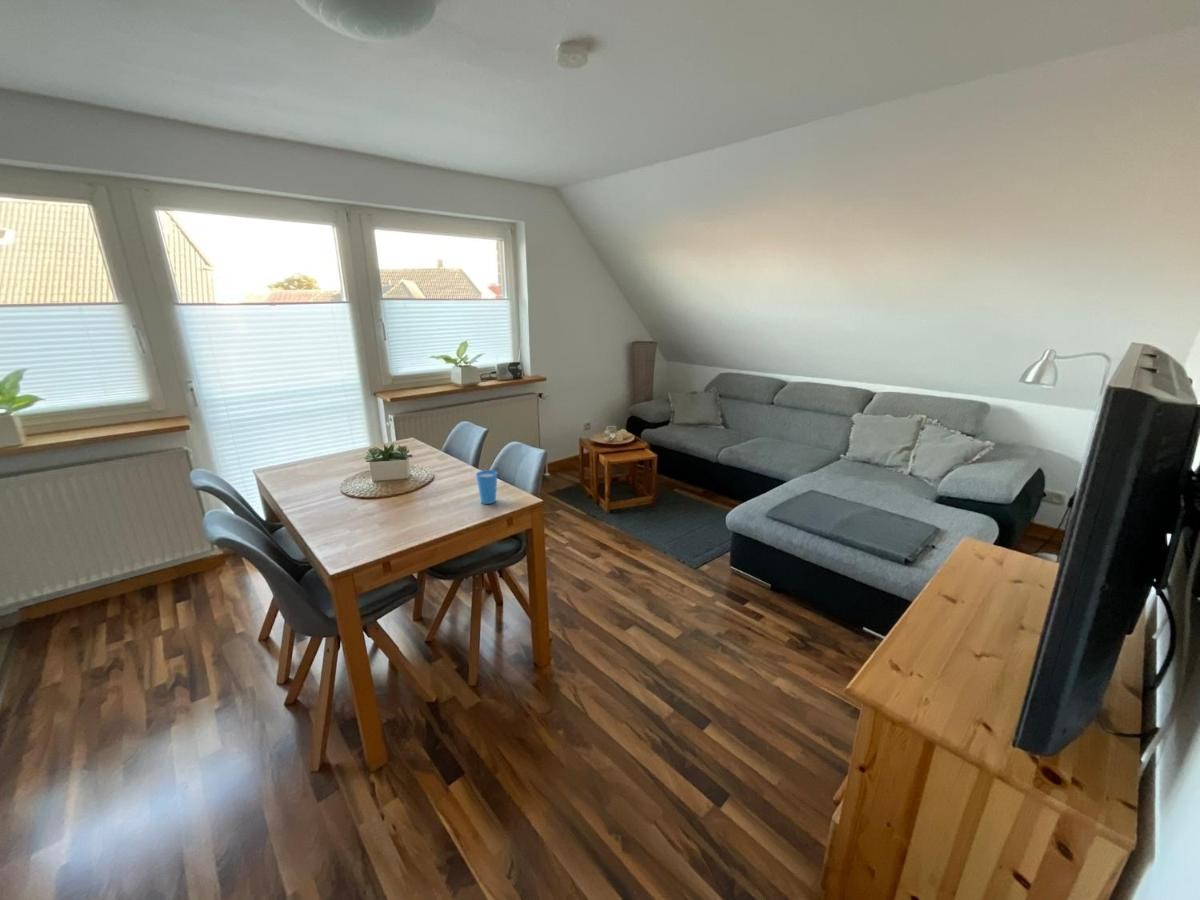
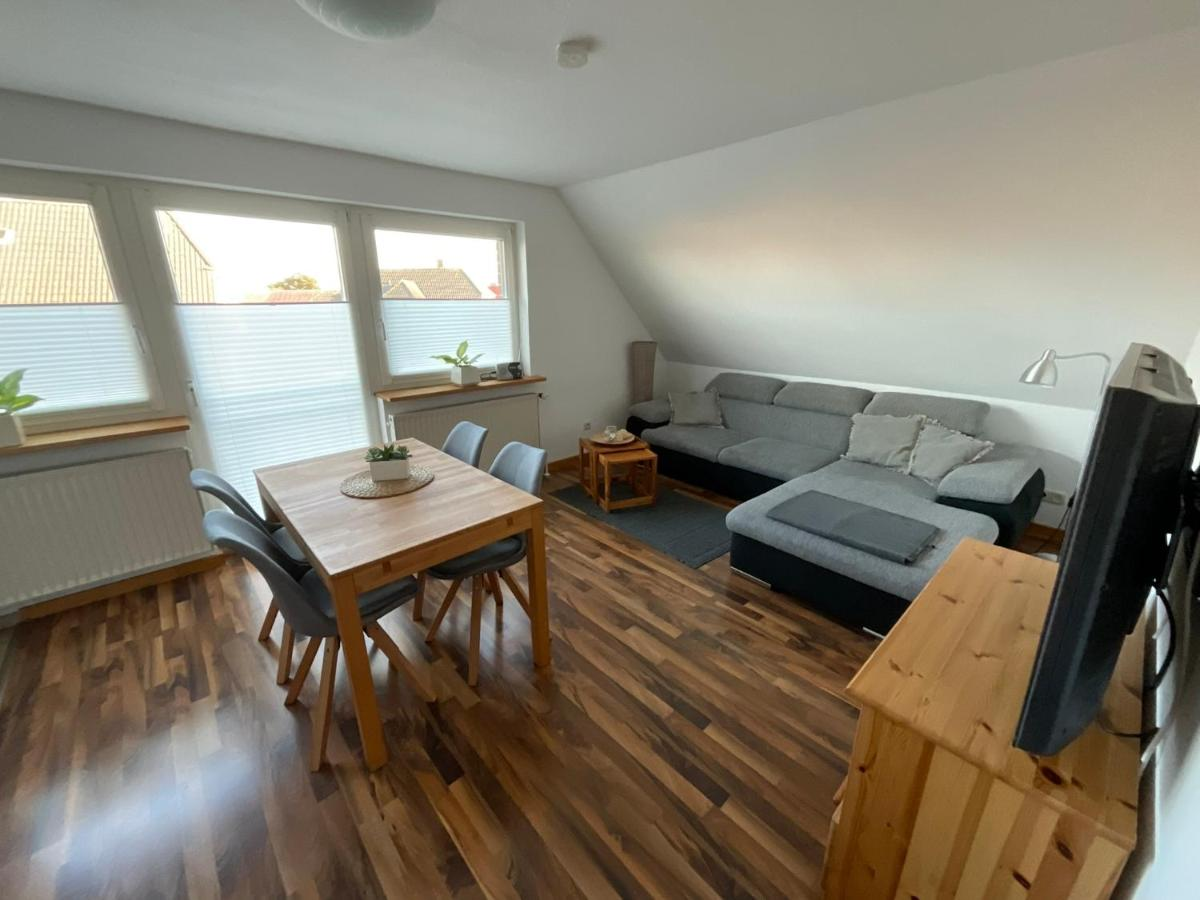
- cup (487, 487)
